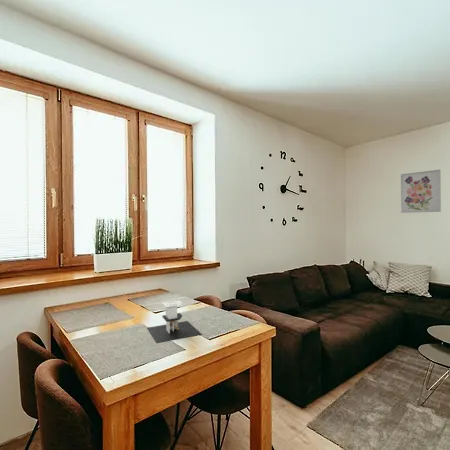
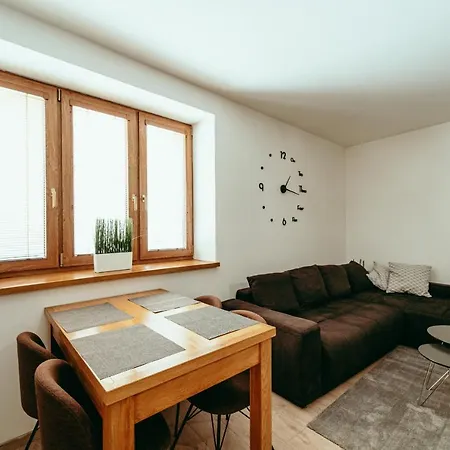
- architectural model (173, 316)
- wall art (419, 192)
